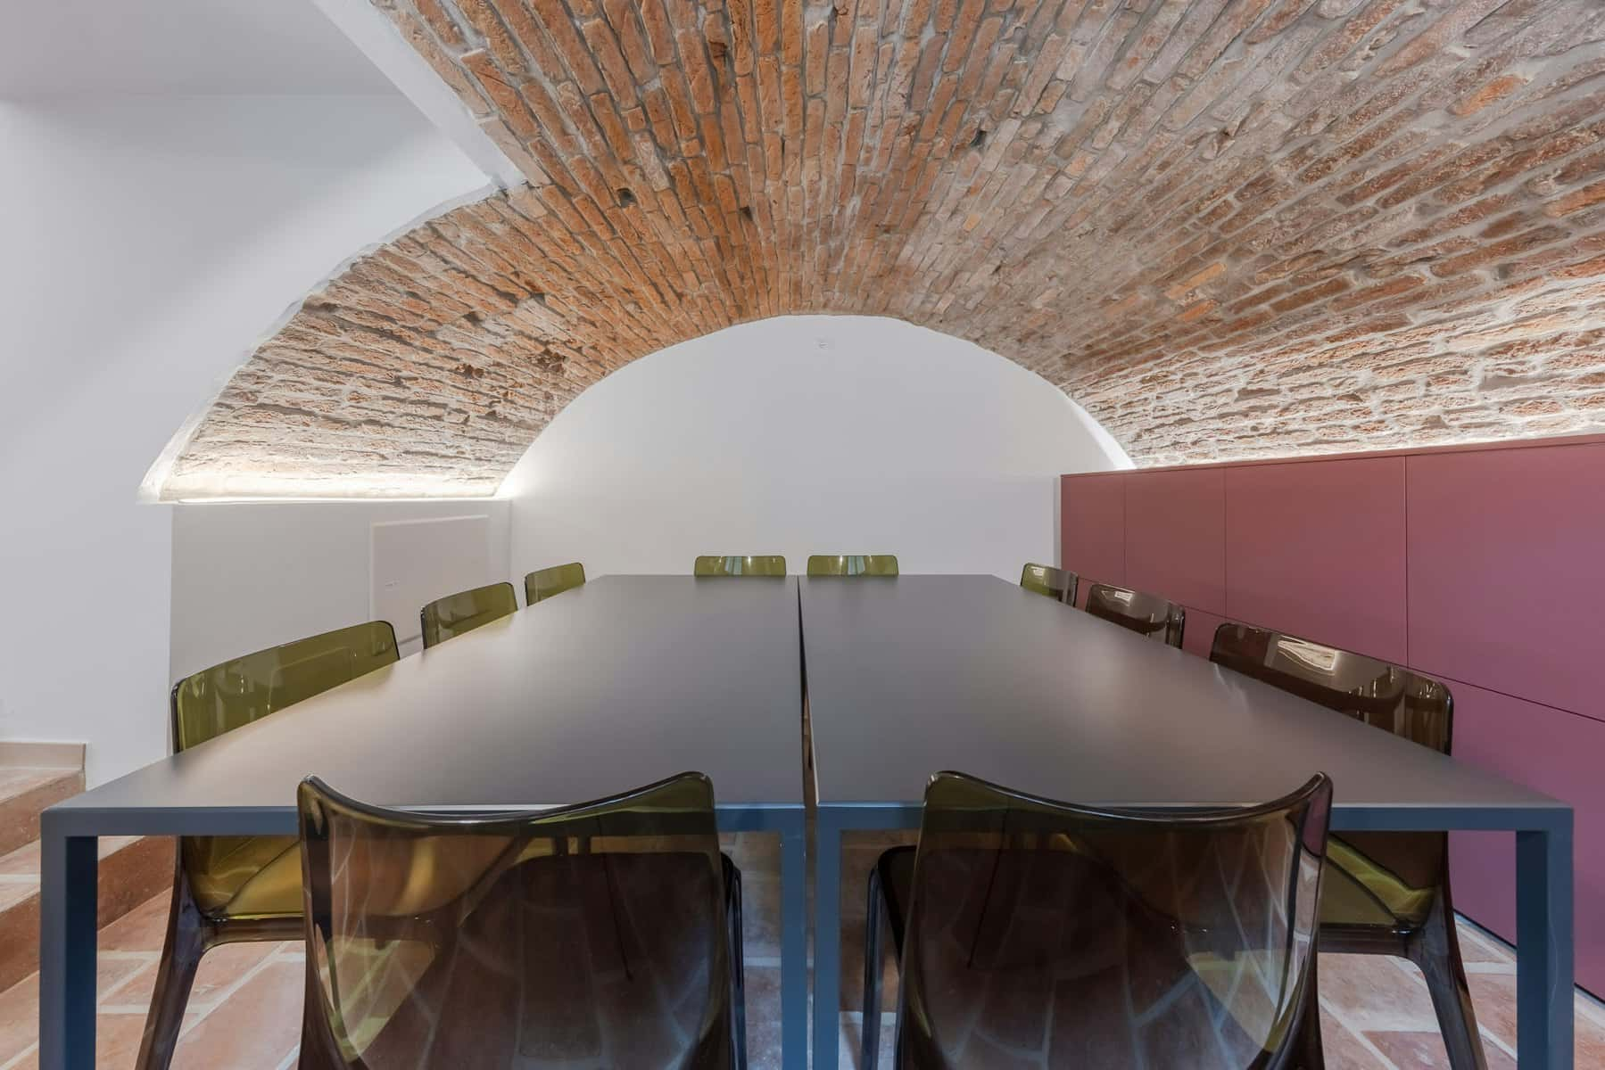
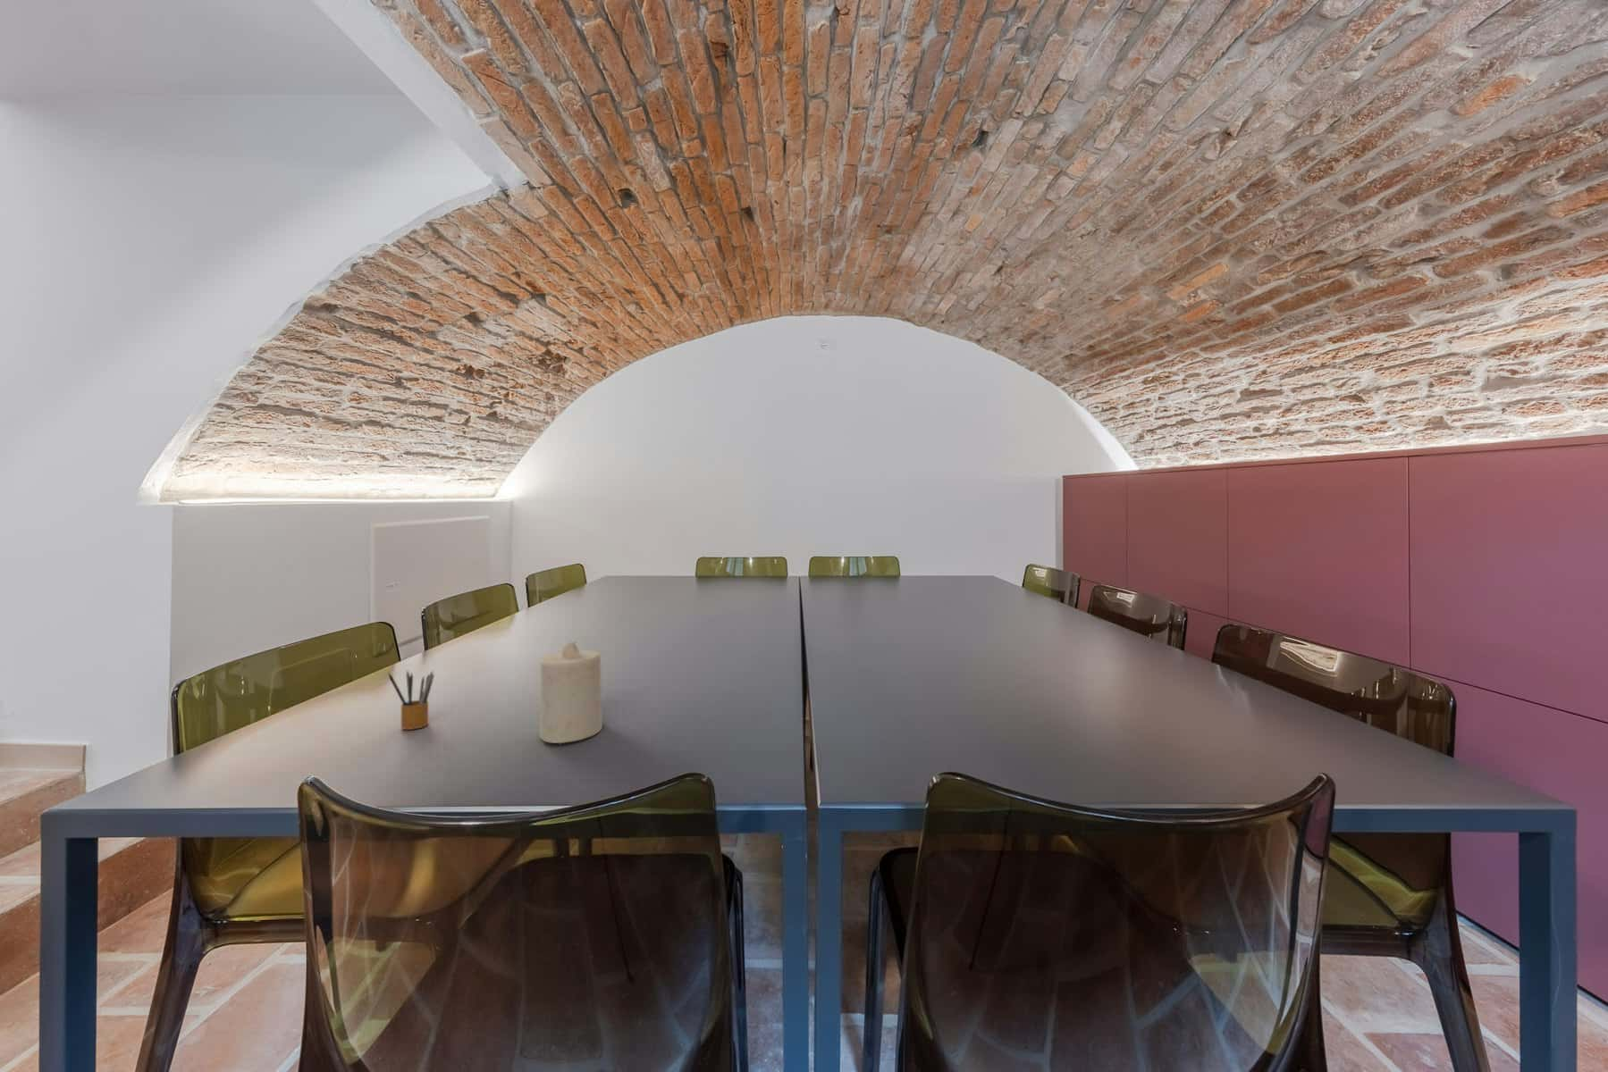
+ candle (571, 686)
+ pencil box (412, 698)
